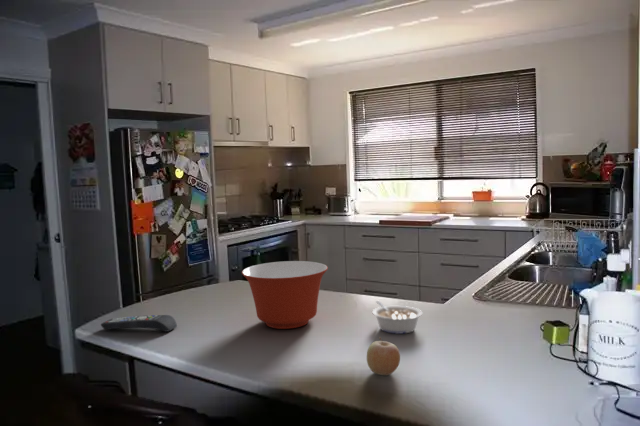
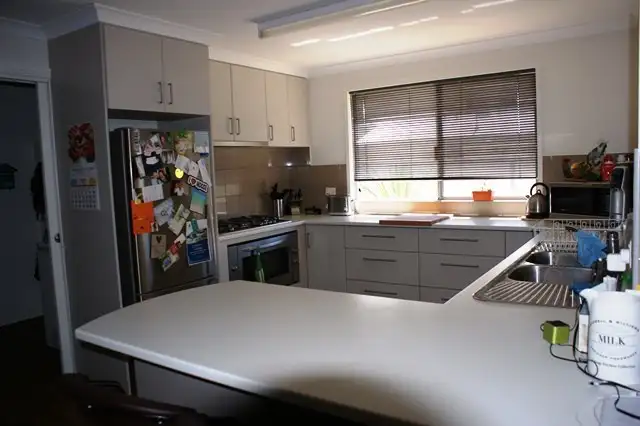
- mixing bowl (286, 295)
- fruit (382, 355)
- remote control (138, 322)
- legume (395, 318)
